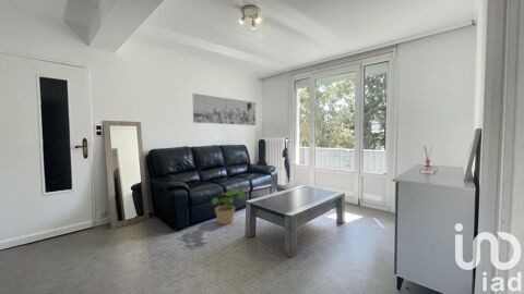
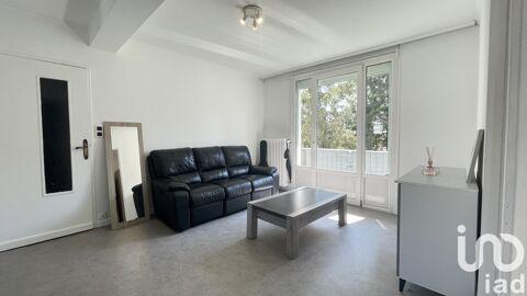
- wall art (227, 111)
- potted plant (228, 206)
